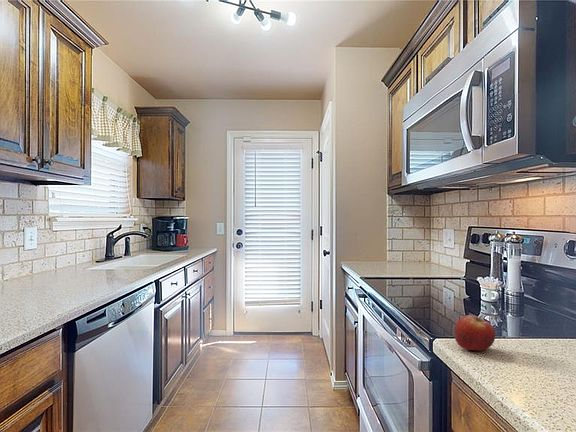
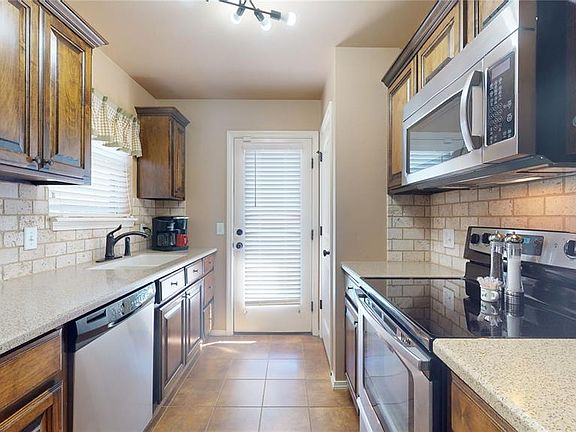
- fruit (473, 332)
